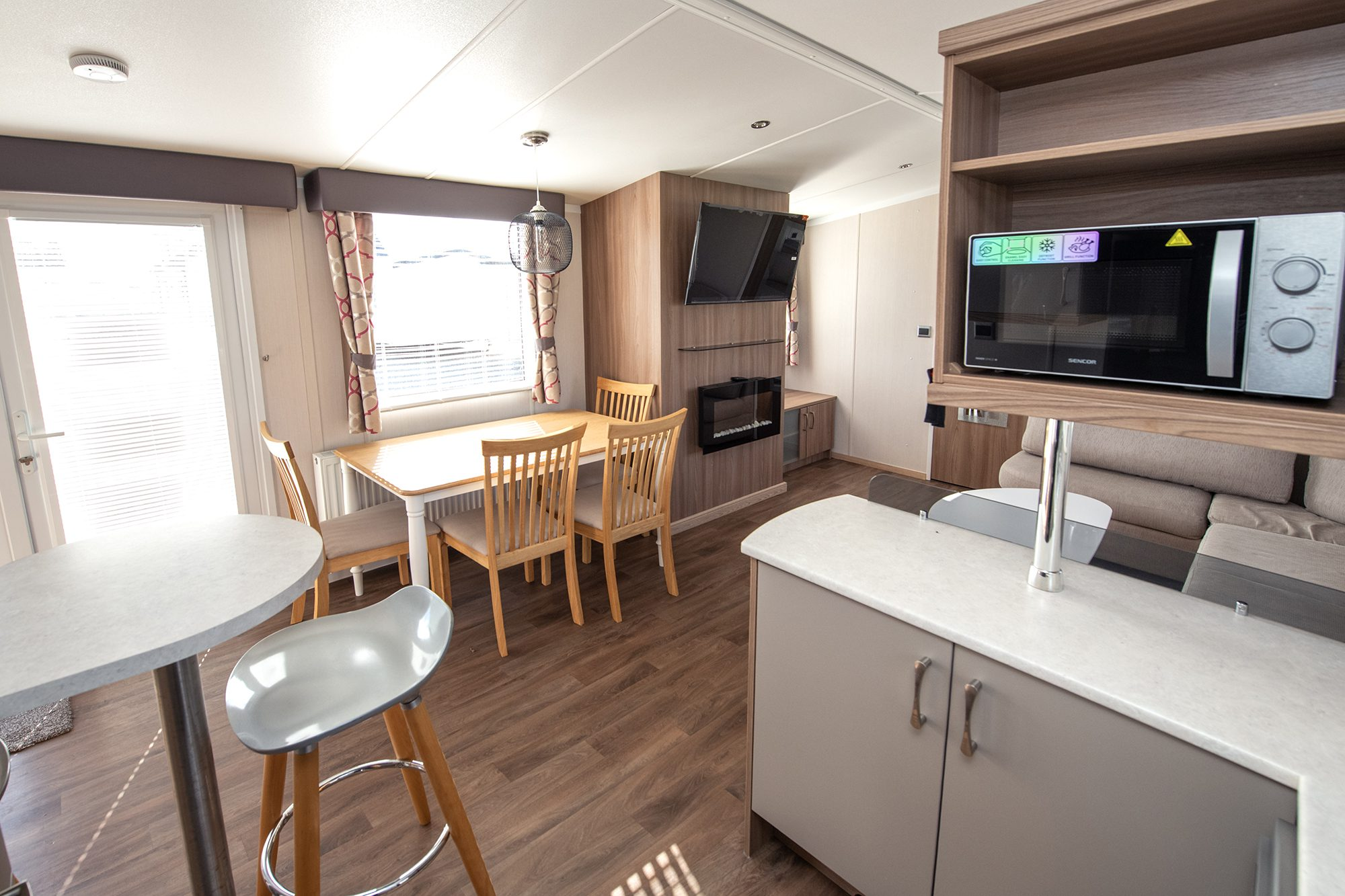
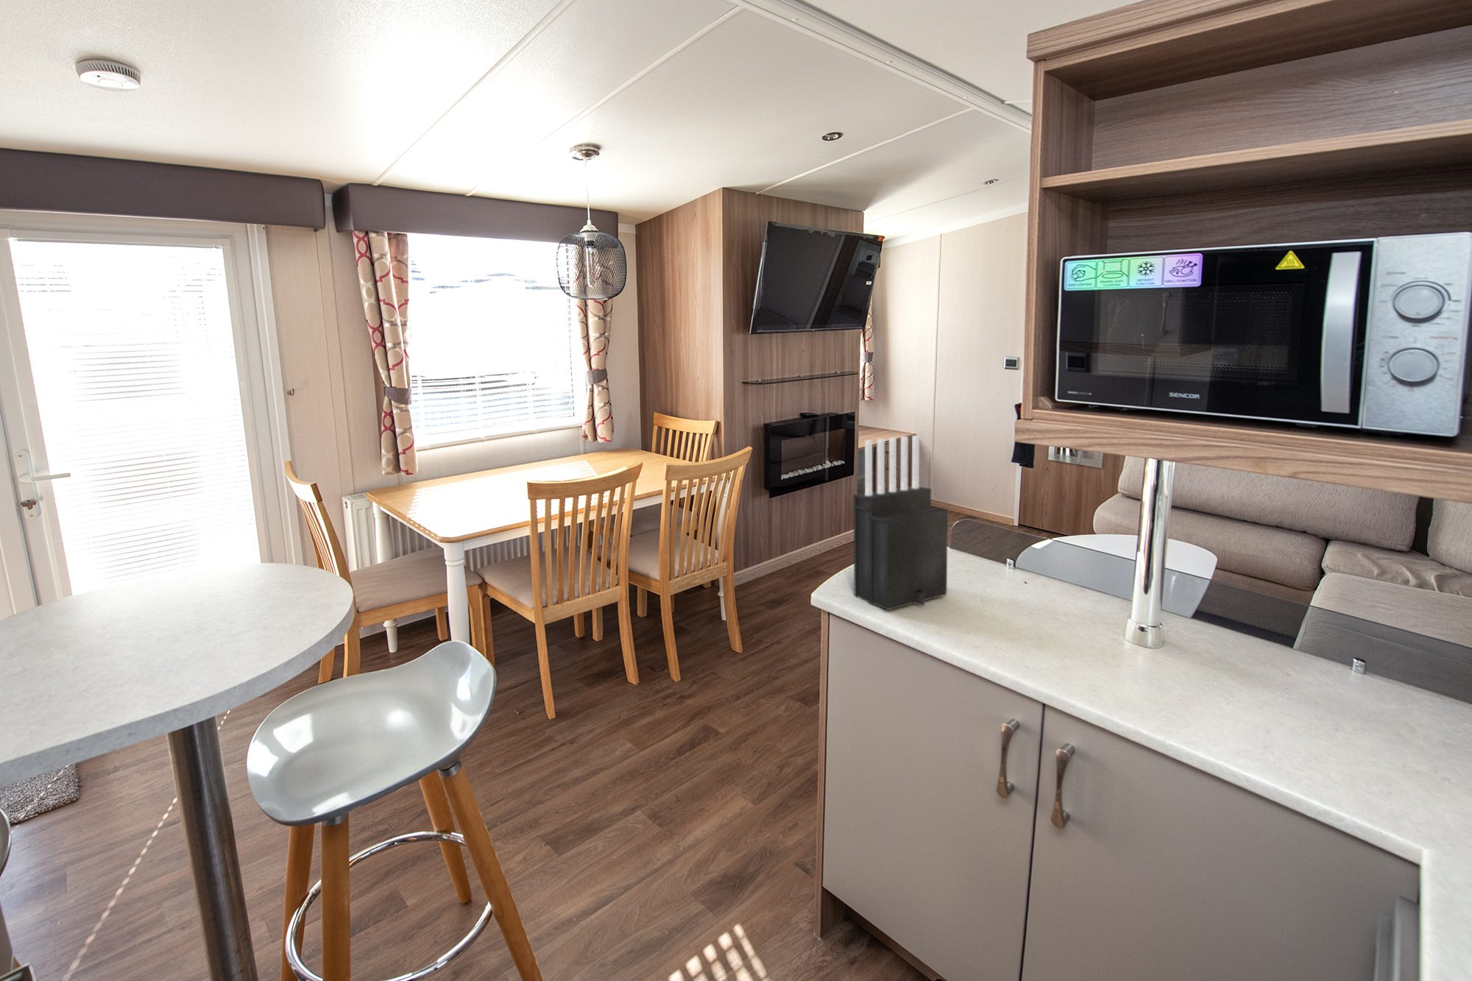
+ knife block (904, 520)
